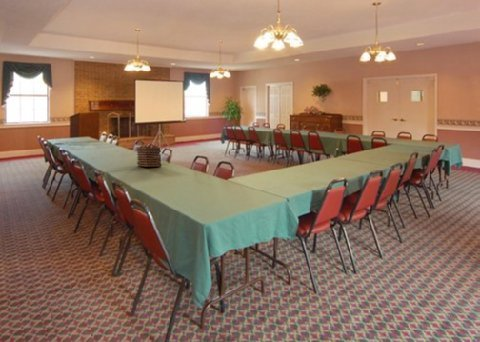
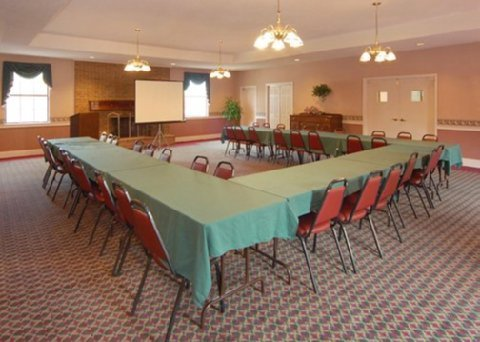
- book stack (148, 157)
